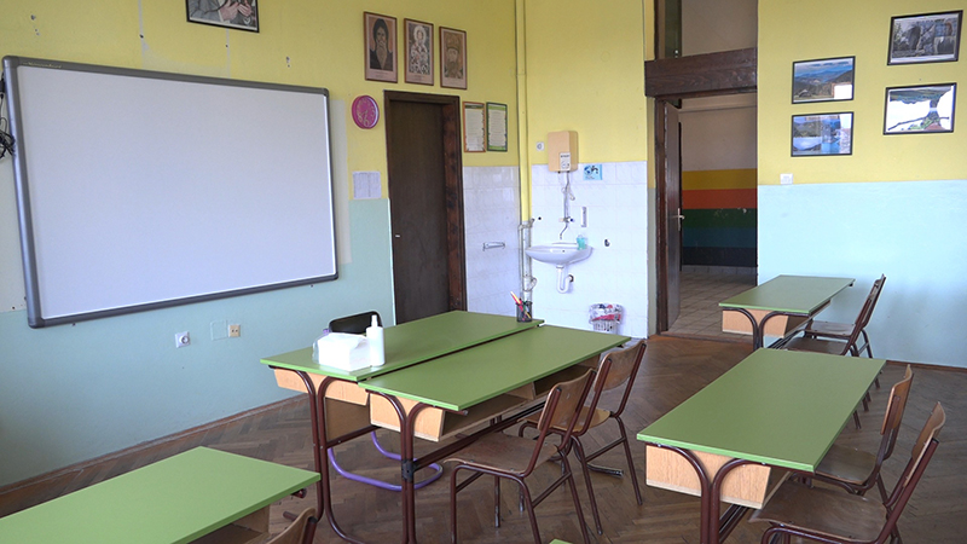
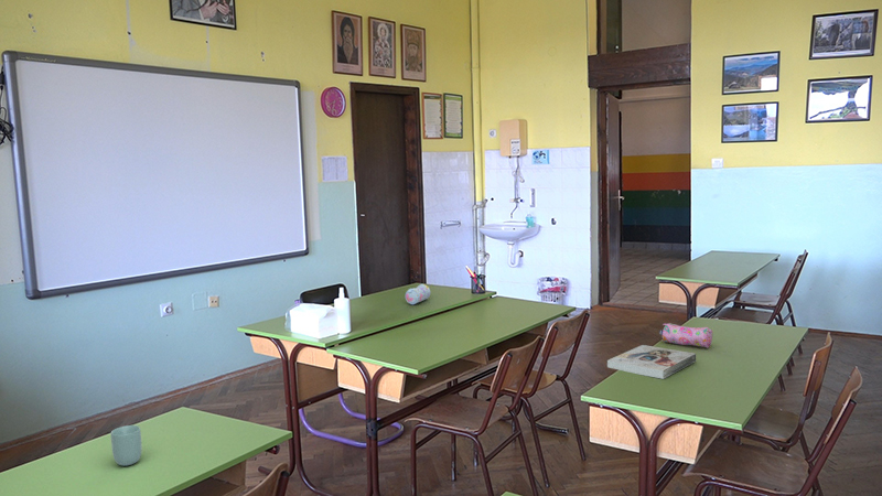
+ pencil case (686, 335)
+ cup (127, 446)
+ book (652, 360)
+ pencil case (418, 293)
